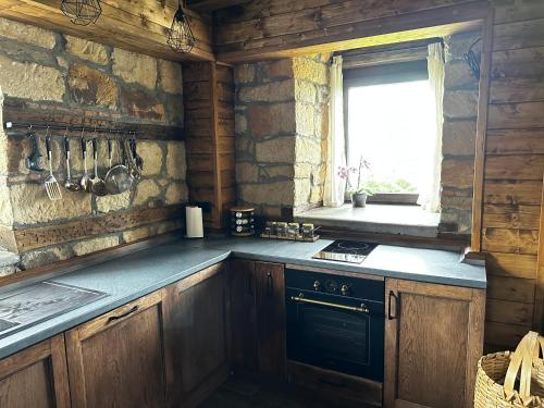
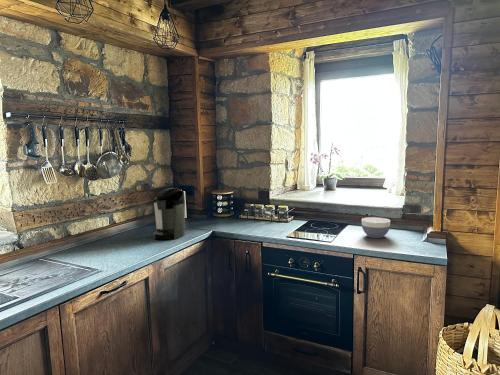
+ coffee maker (164, 211)
+ bowl (375, 228)
